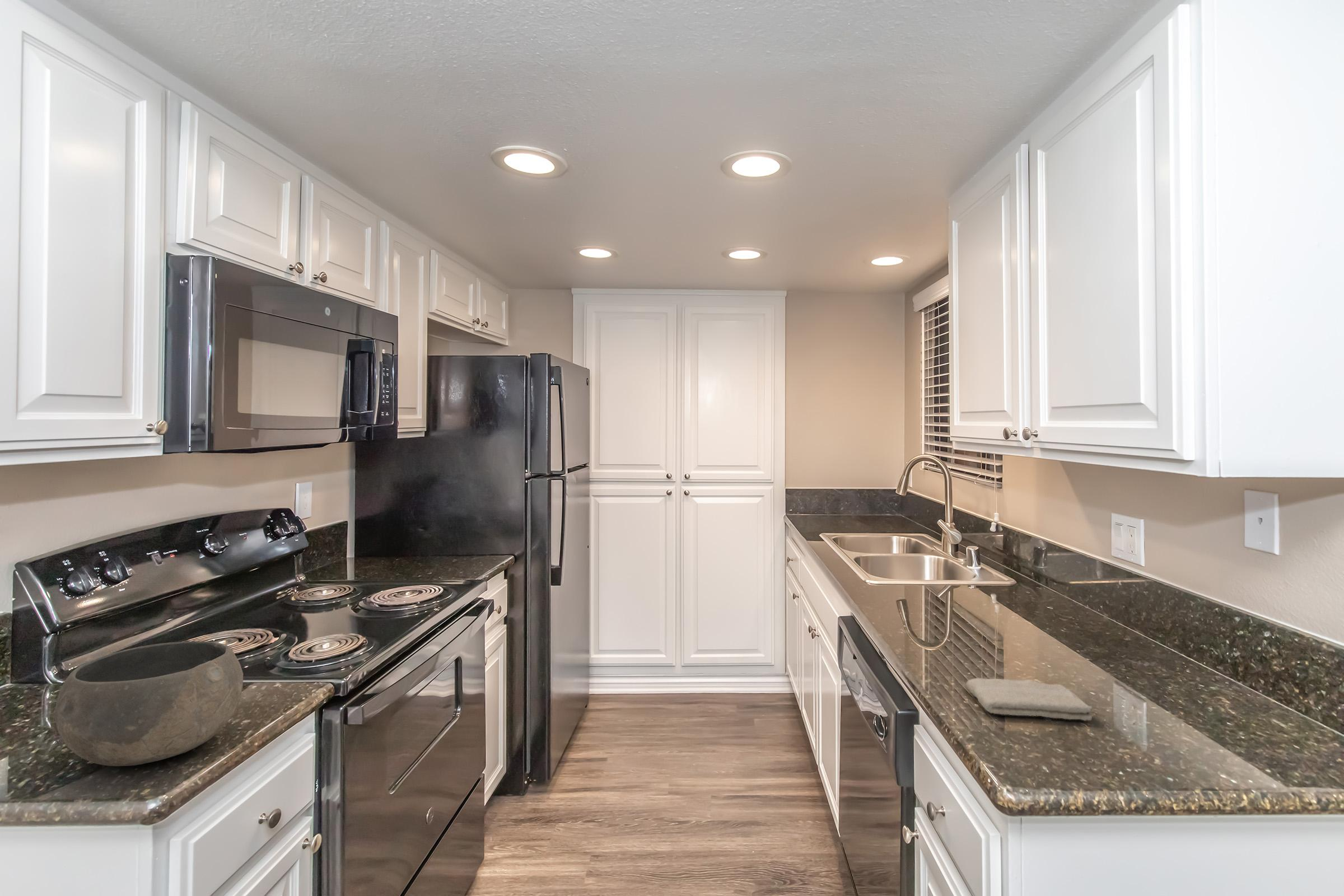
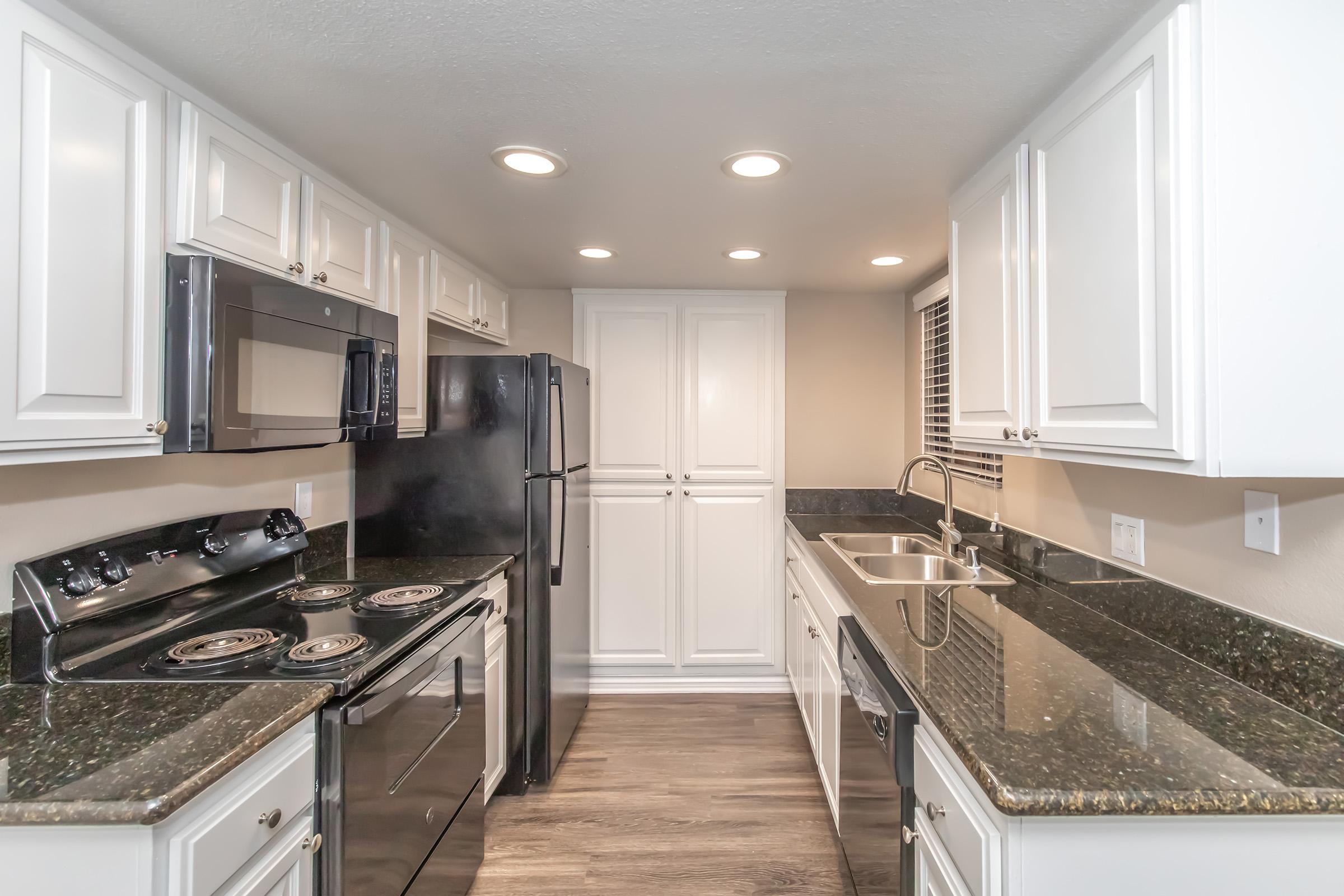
- bowl (155, 704)
- washcloth (1027, 697)
